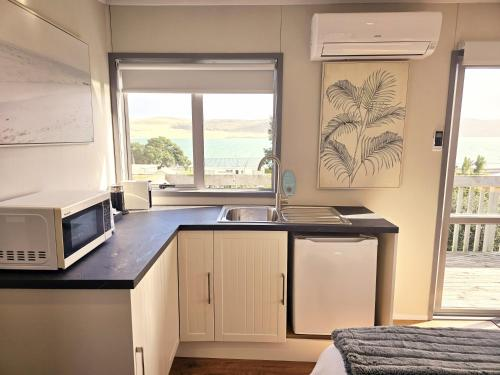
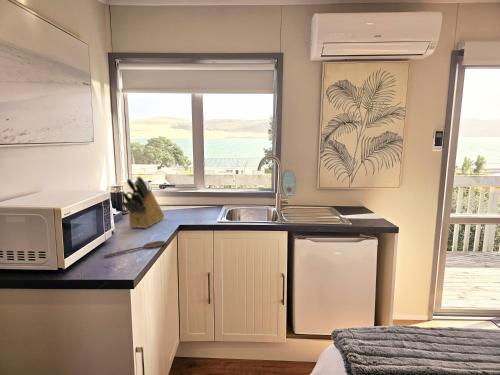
+ wooden spoon (136, 248)
+ knife block (143, 200)
